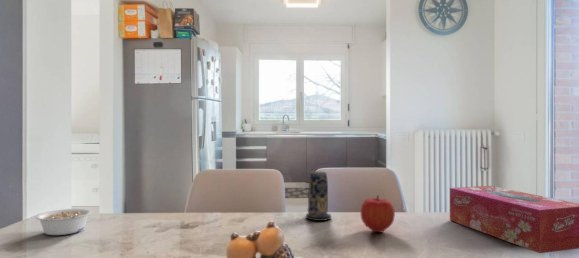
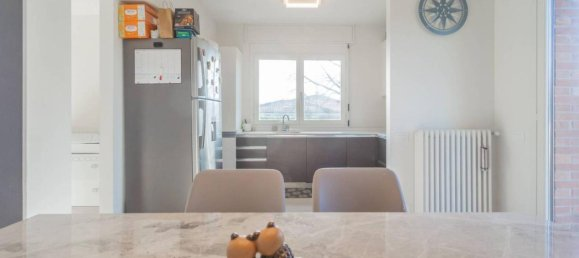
- legume (66, 220)
- tissue box (510, 213)
- fruit (377, 213)
- candle (318, 195)
